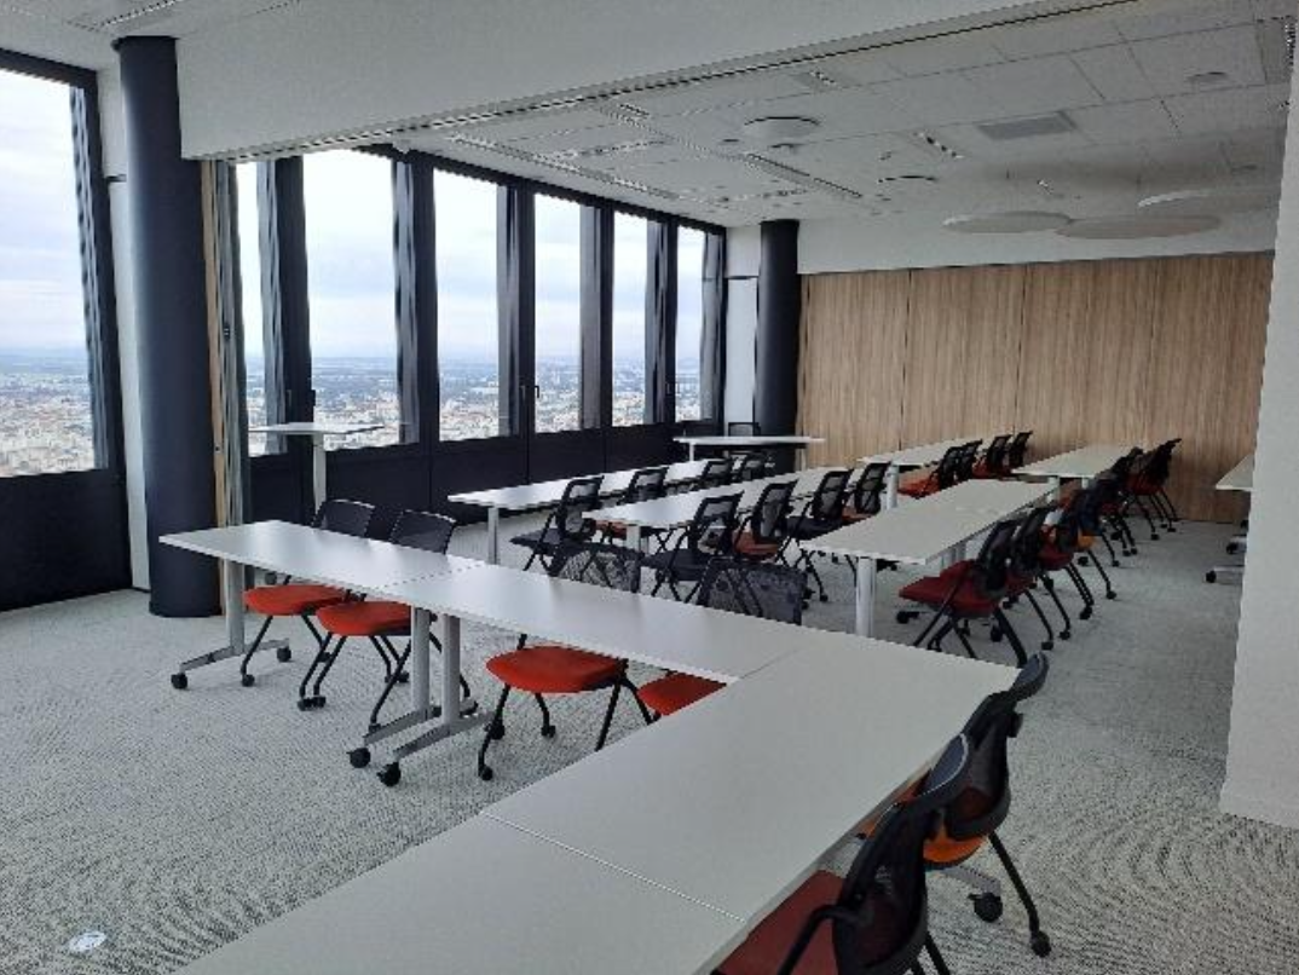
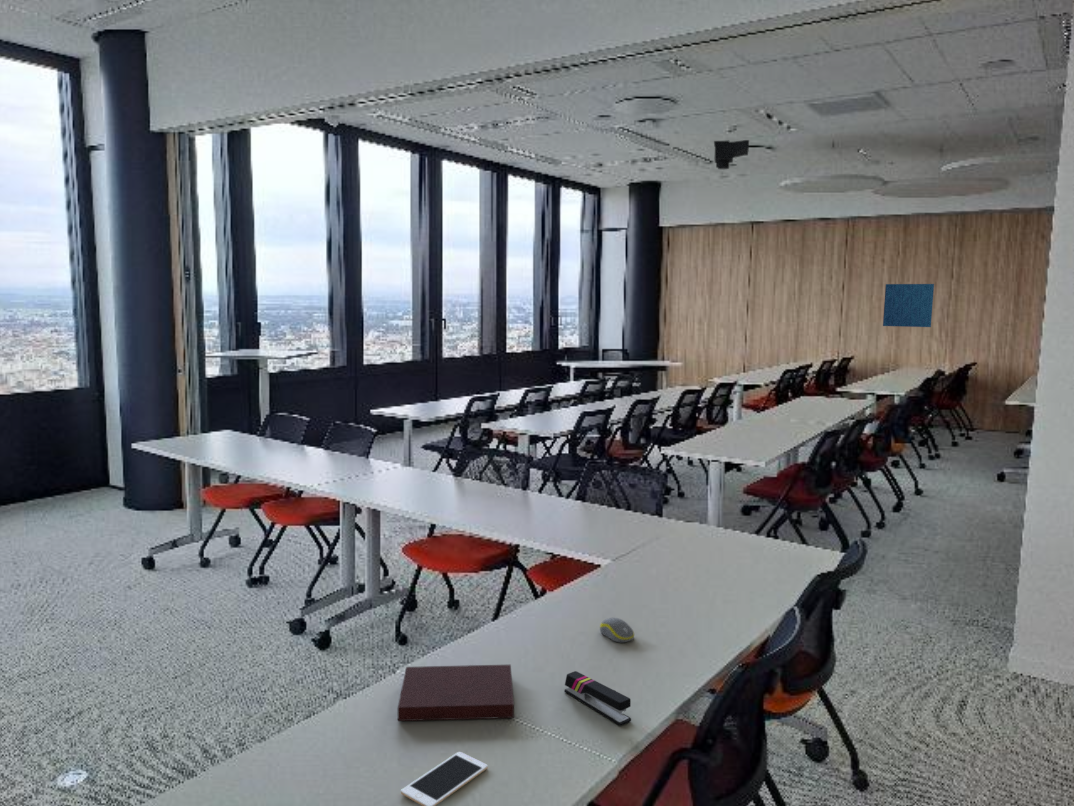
+ notebook (457, 691)
+ stapler (596, 694)
+ acoustic panel (908, 305)
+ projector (730, 155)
+ cell phone (445, 778)
+ computer mouse (616, 628)
